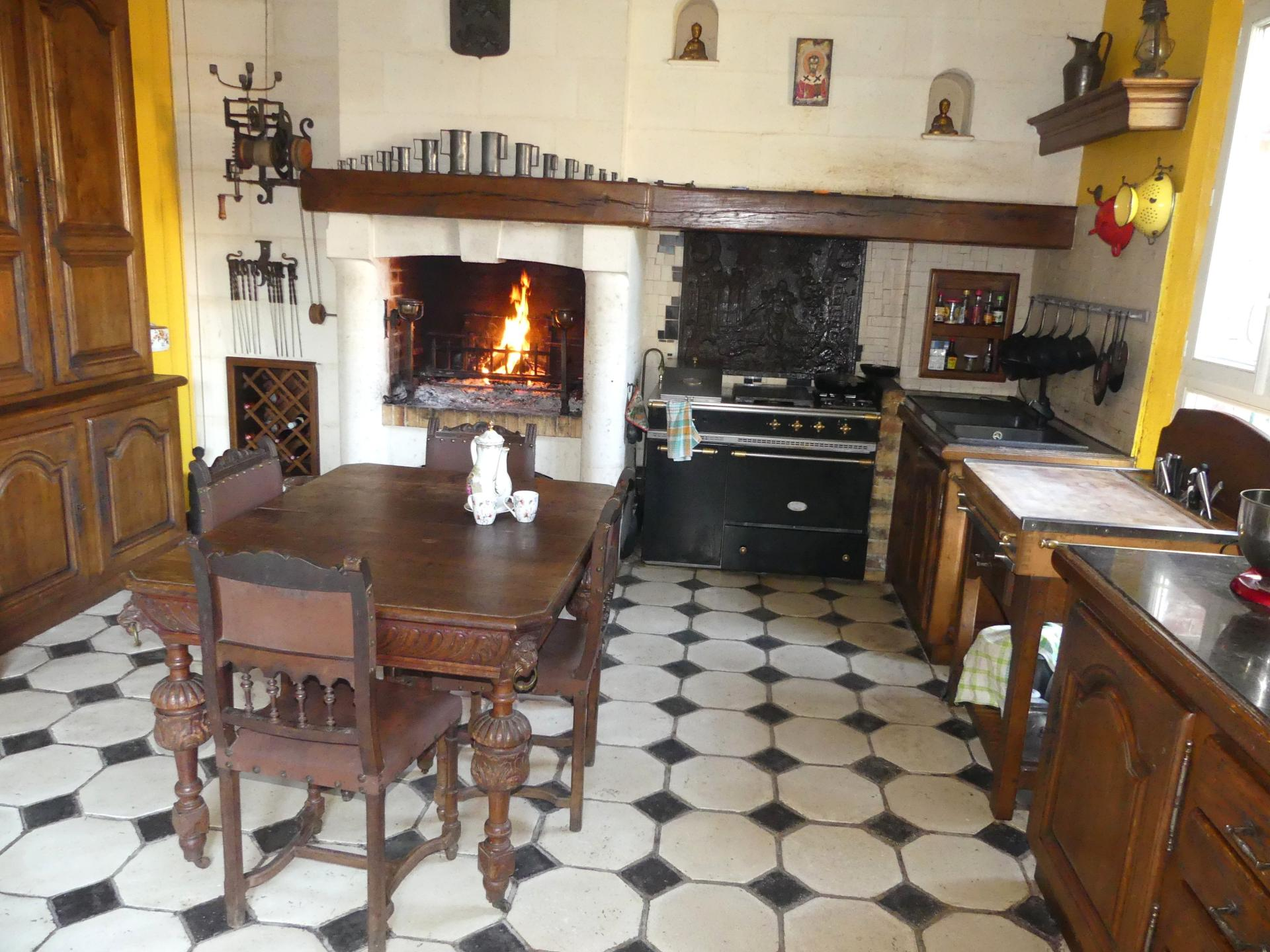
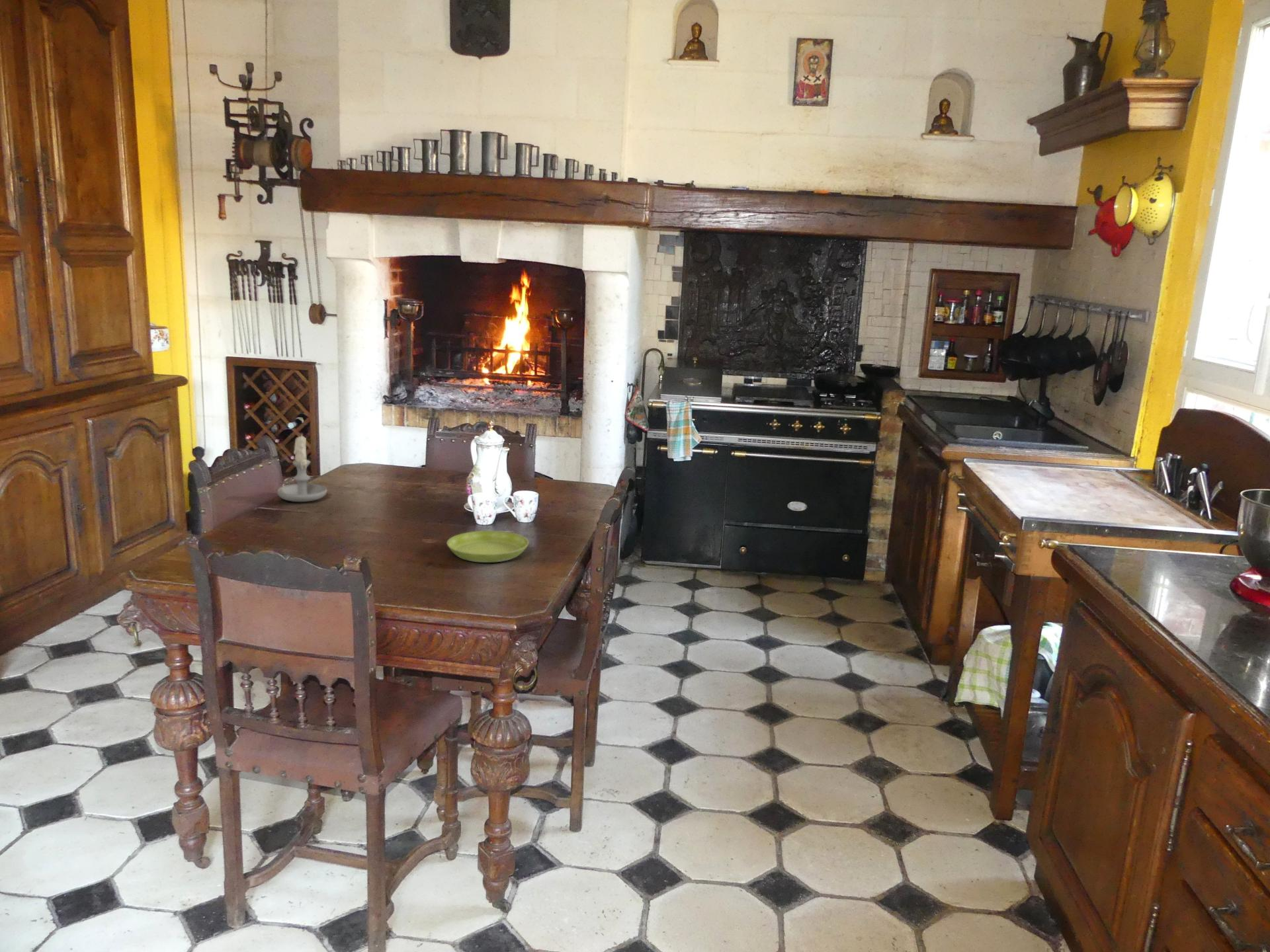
+ saucer (487, 547)
+ candle (301, 466)
